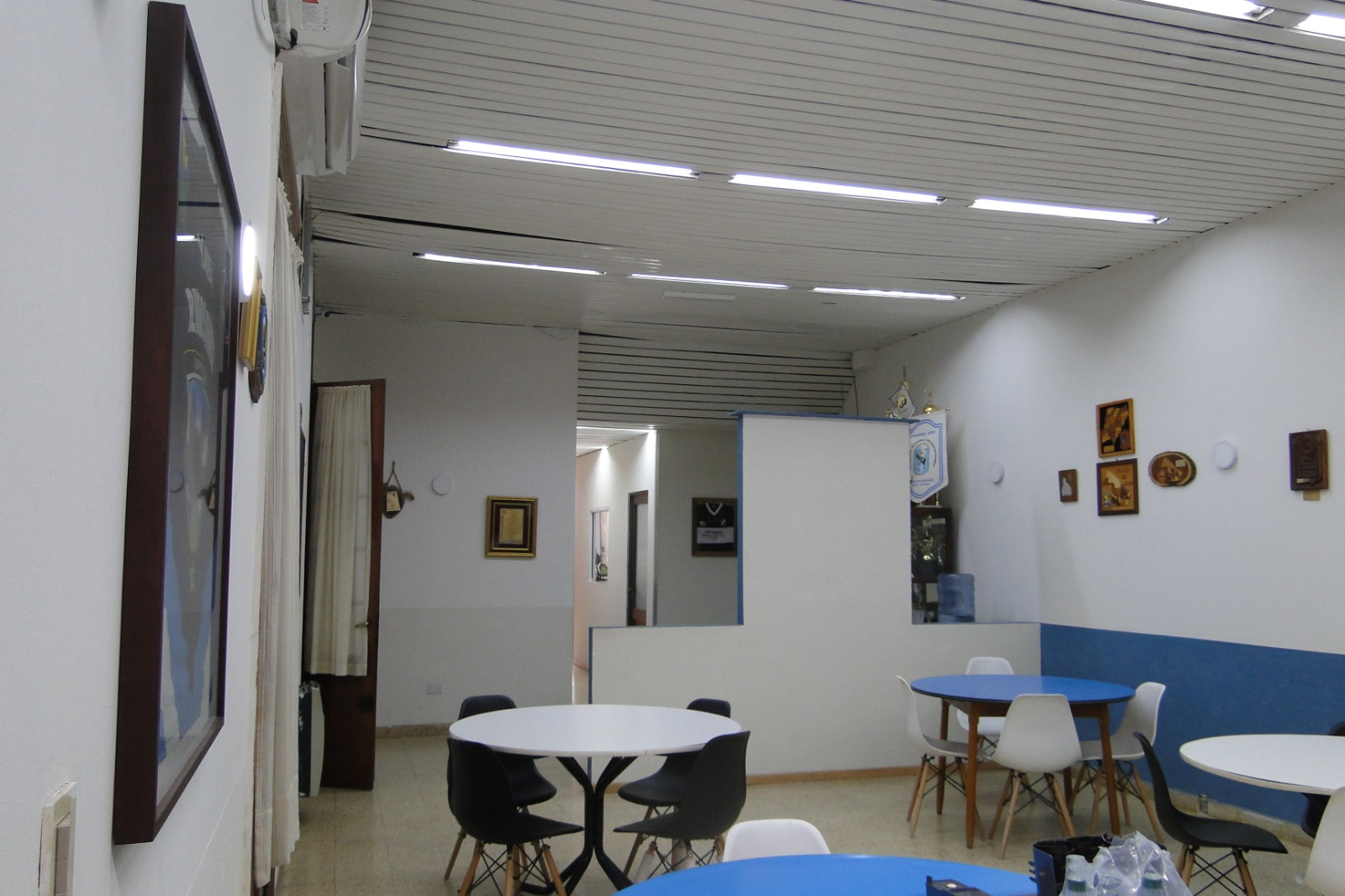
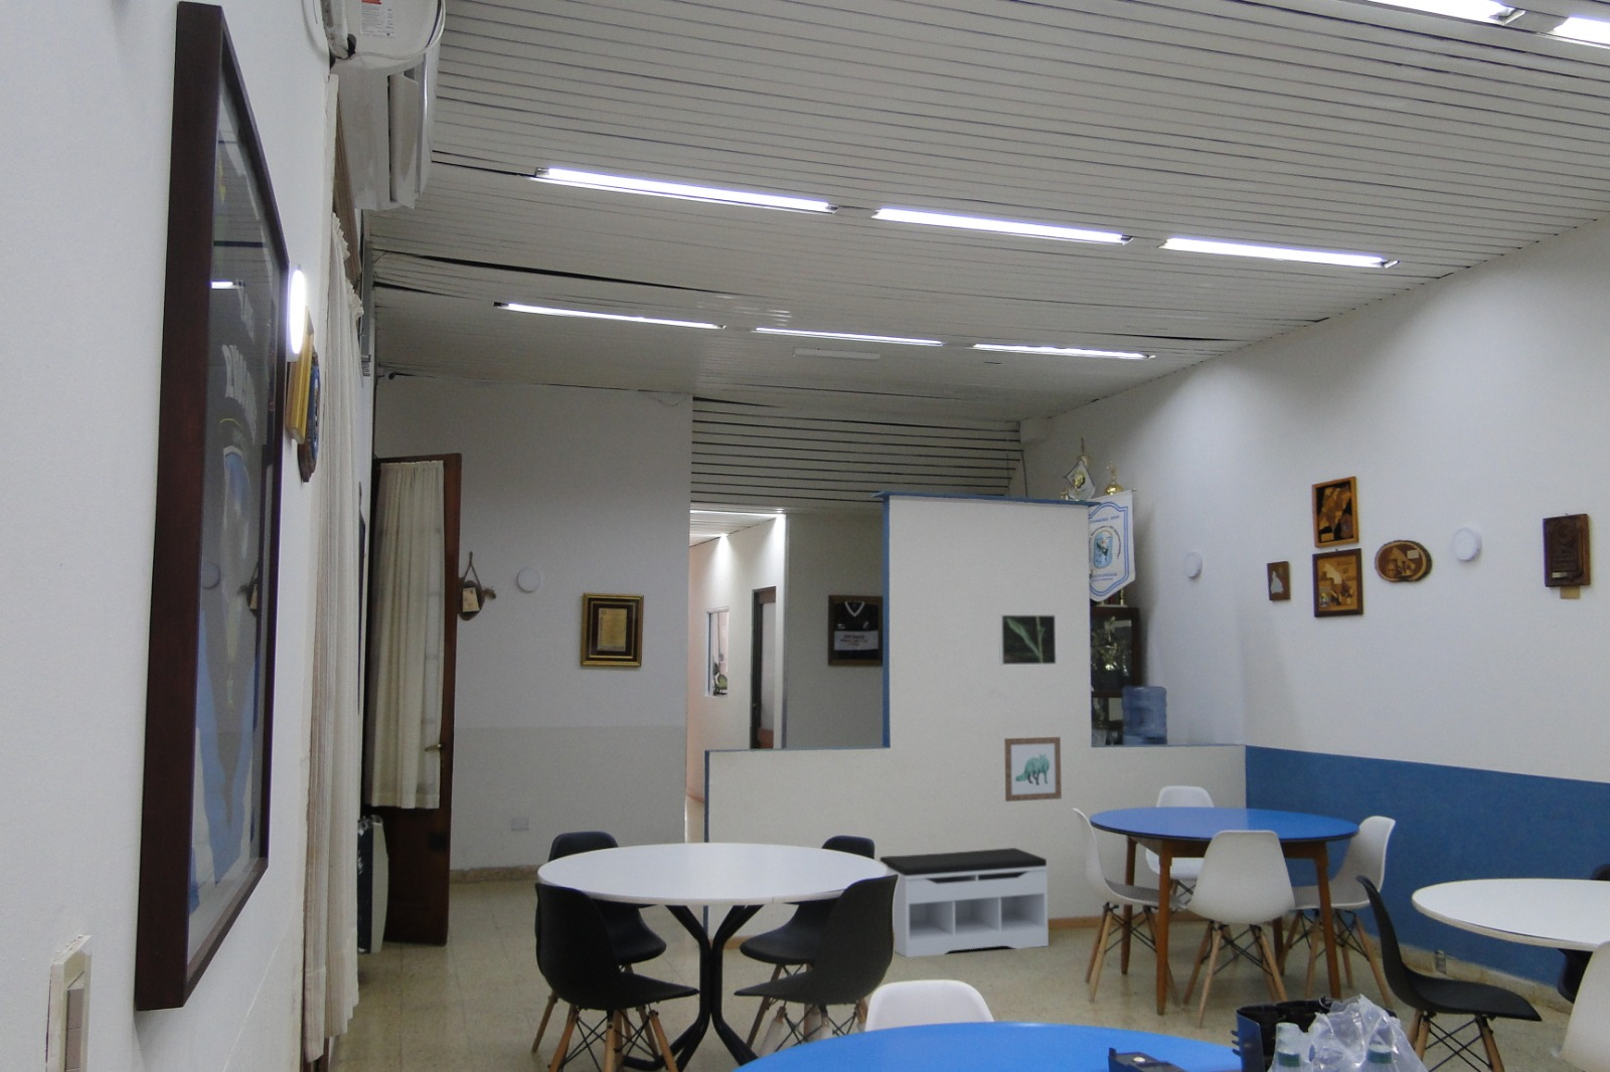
+ bench (962, 900)
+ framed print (1027, 640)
+ wall art (1032, 768)
